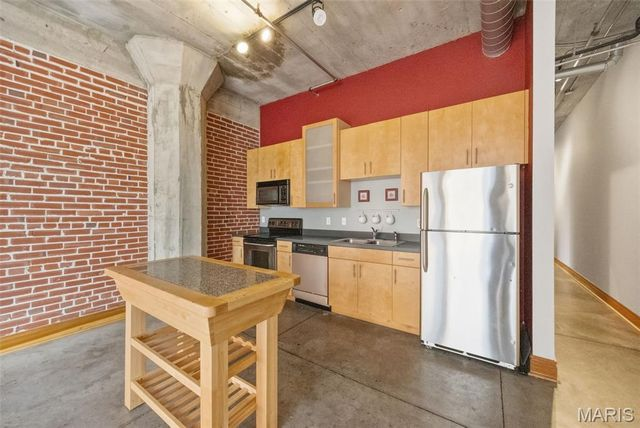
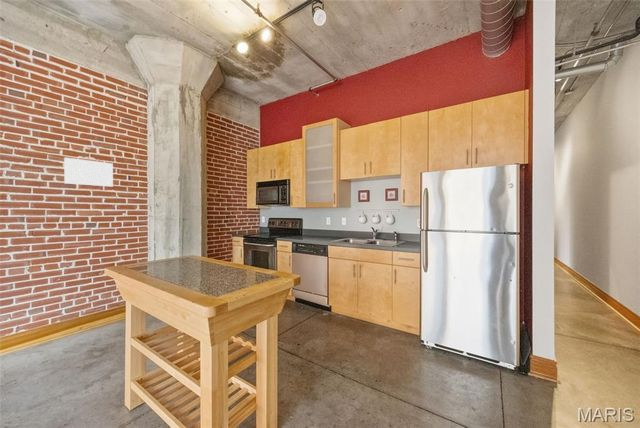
+ wall art (89, 172)
